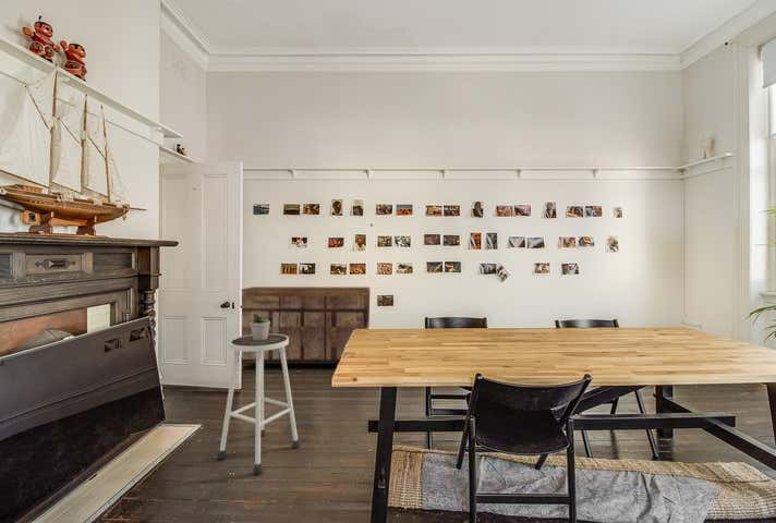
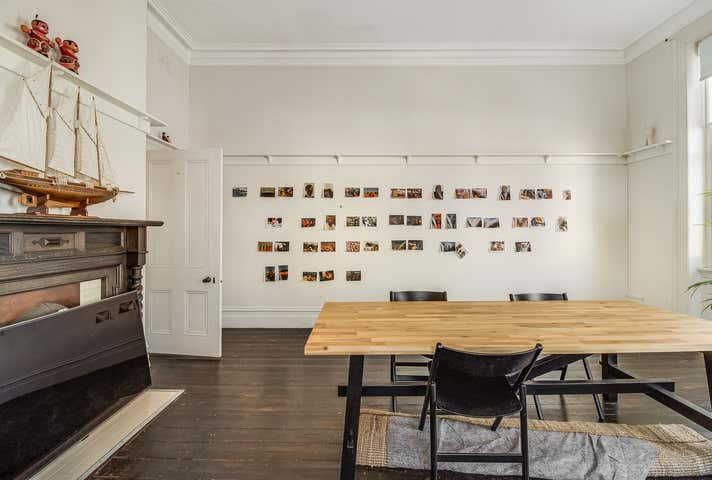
- stool (259, 396)
- potted plant (259, 324)
- sideboard (306, 326)
